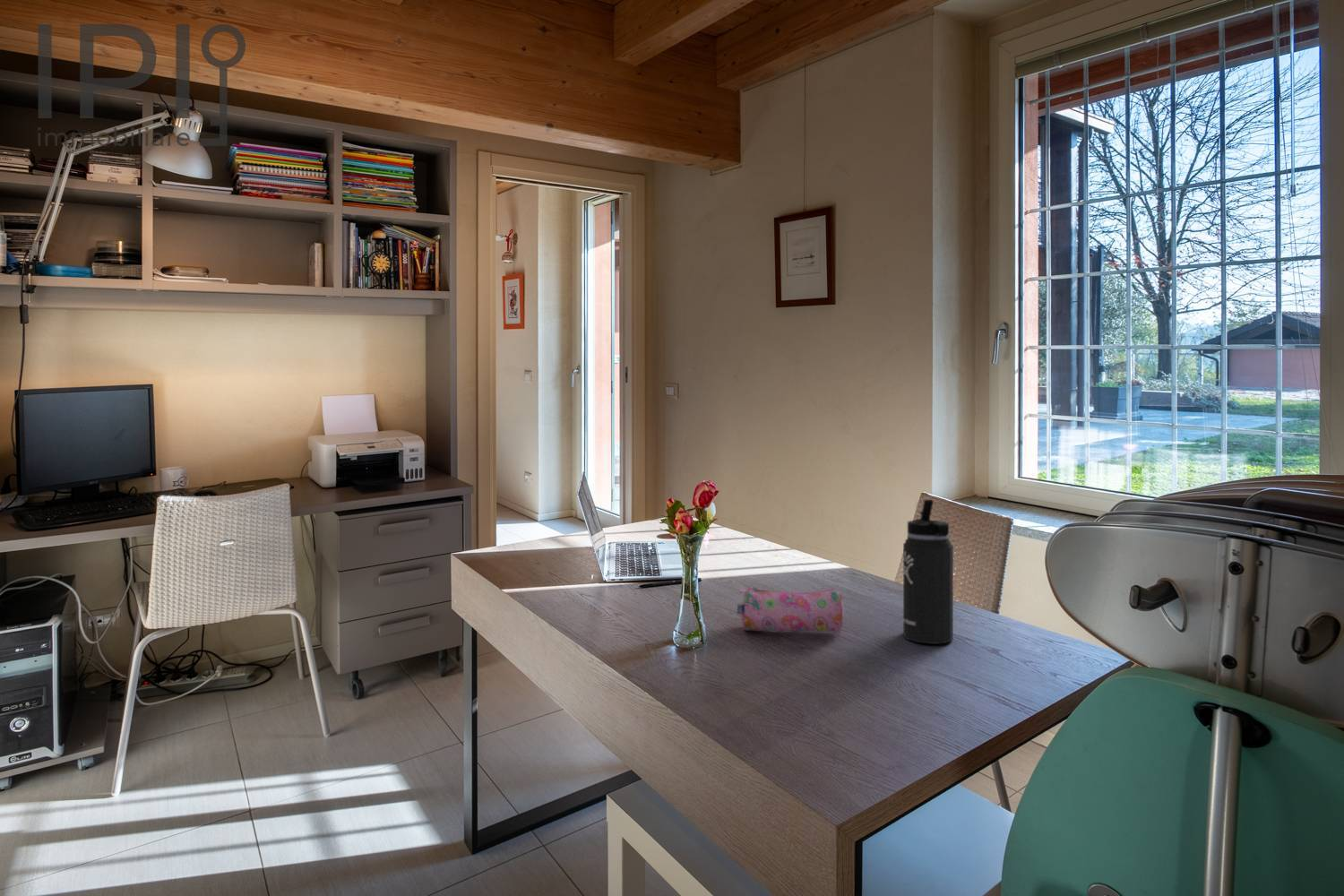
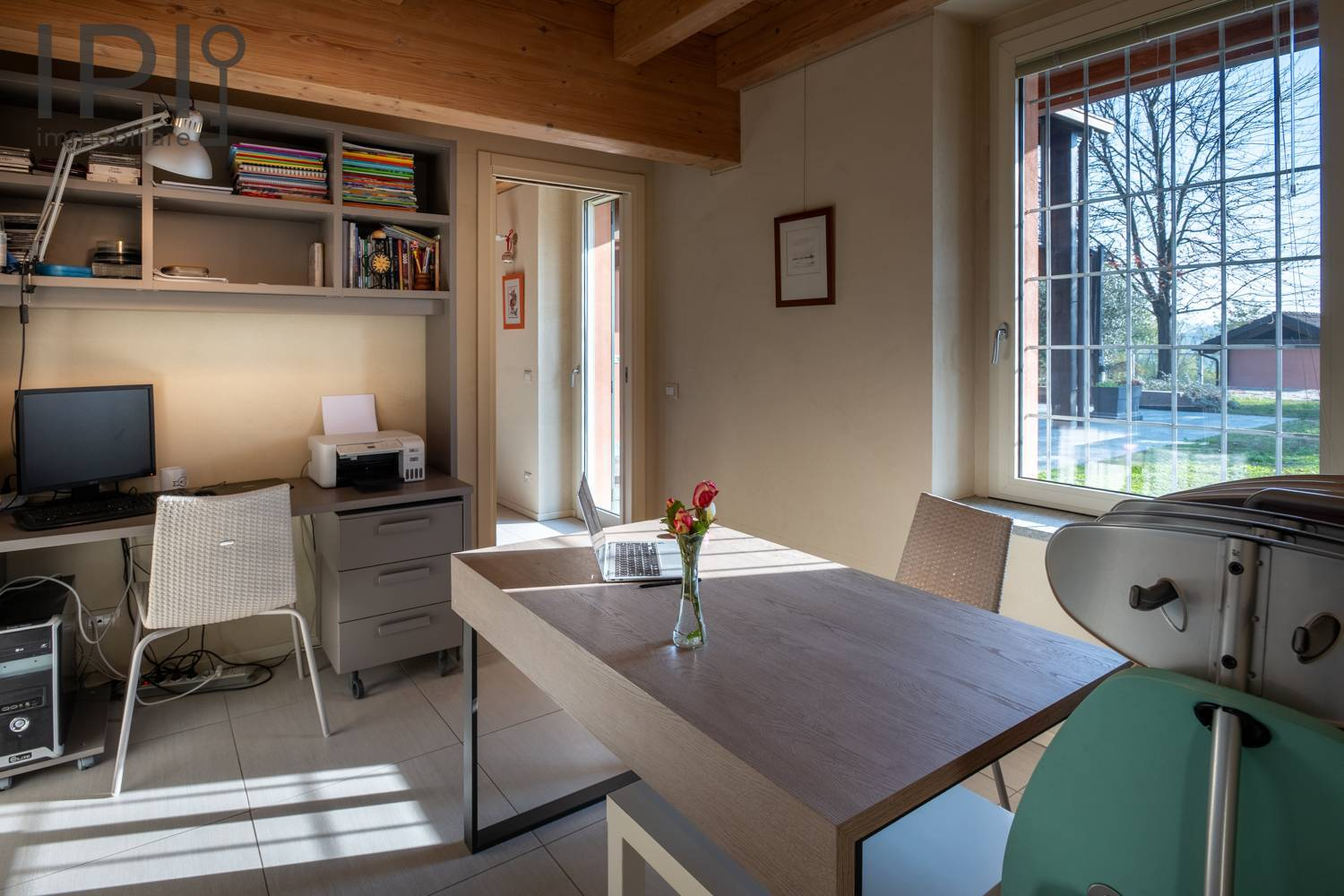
- pencil case (790, 609)
- thermos bottle (930, 569)
